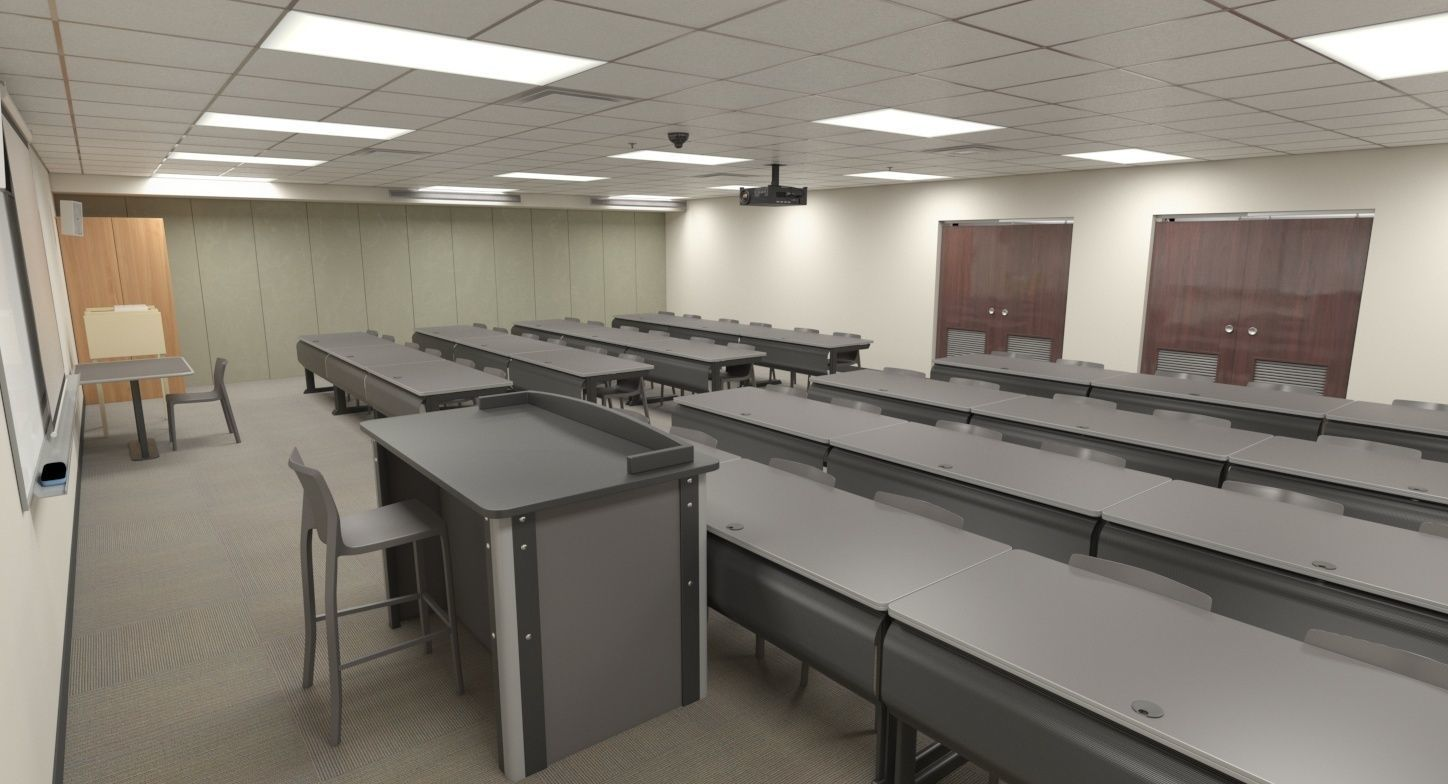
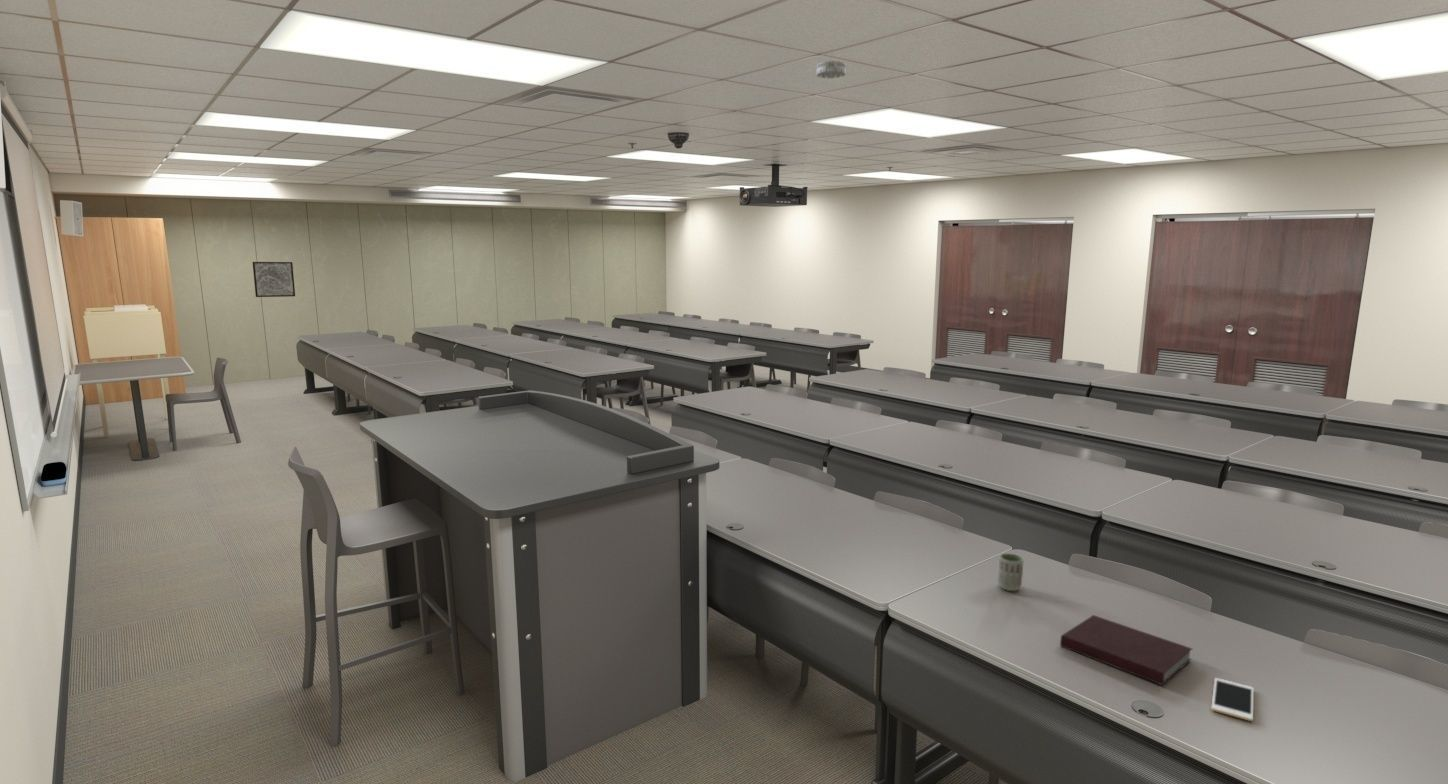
+ cup (1010, 572)
+ notebook (1125, 647)
+ wall art (274, 279)
+ smoke detector (831, 69)
+ cell phone (1232, 698)
